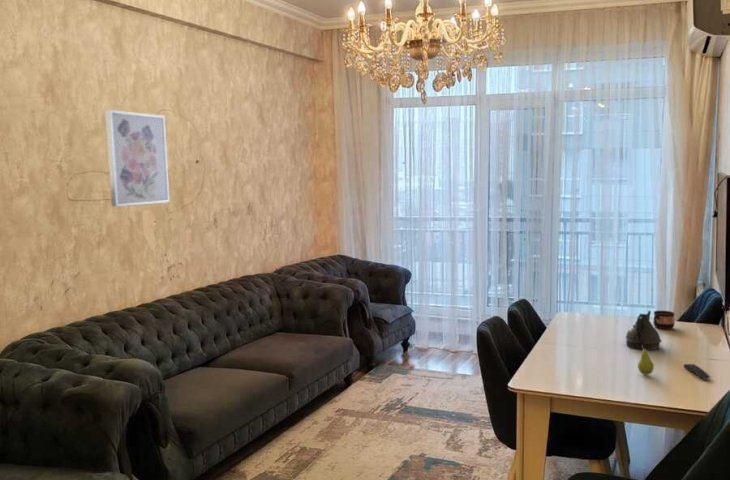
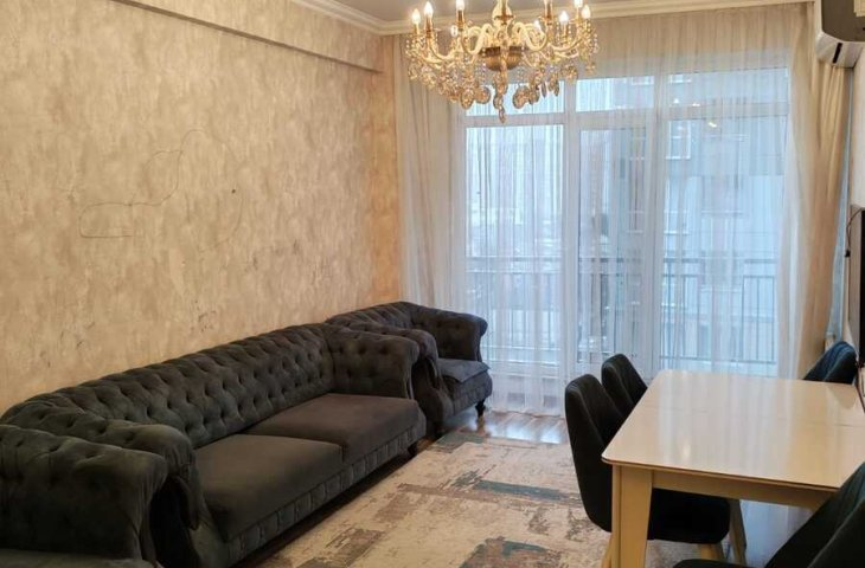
- wall art (139, 159)
- fruit (645, 359)
- teapot (644, 328)
- remote control (697, 371)
- cup (662, 320)
